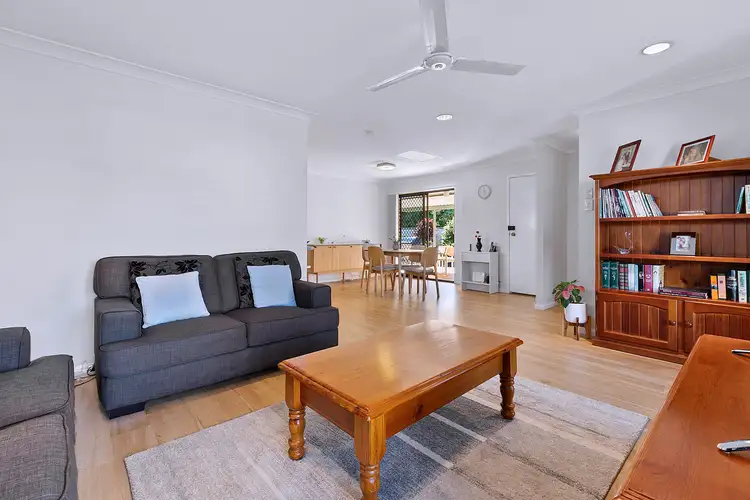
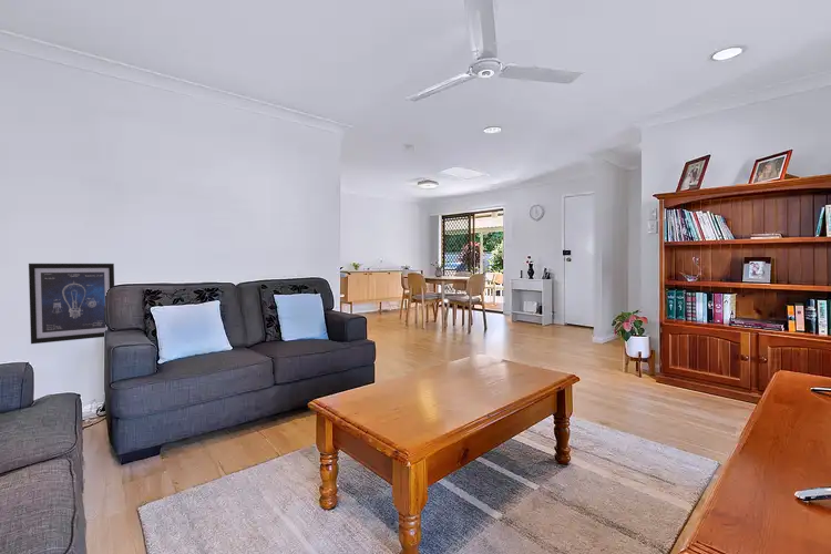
+ wall art (74, 301)
